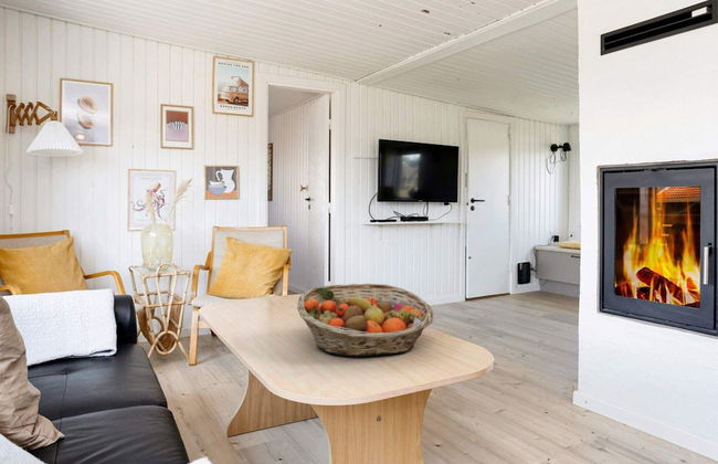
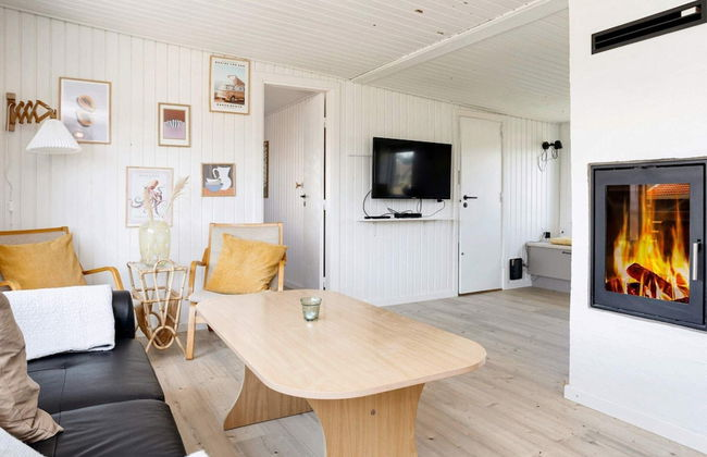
- fruit basket (365, 317)
